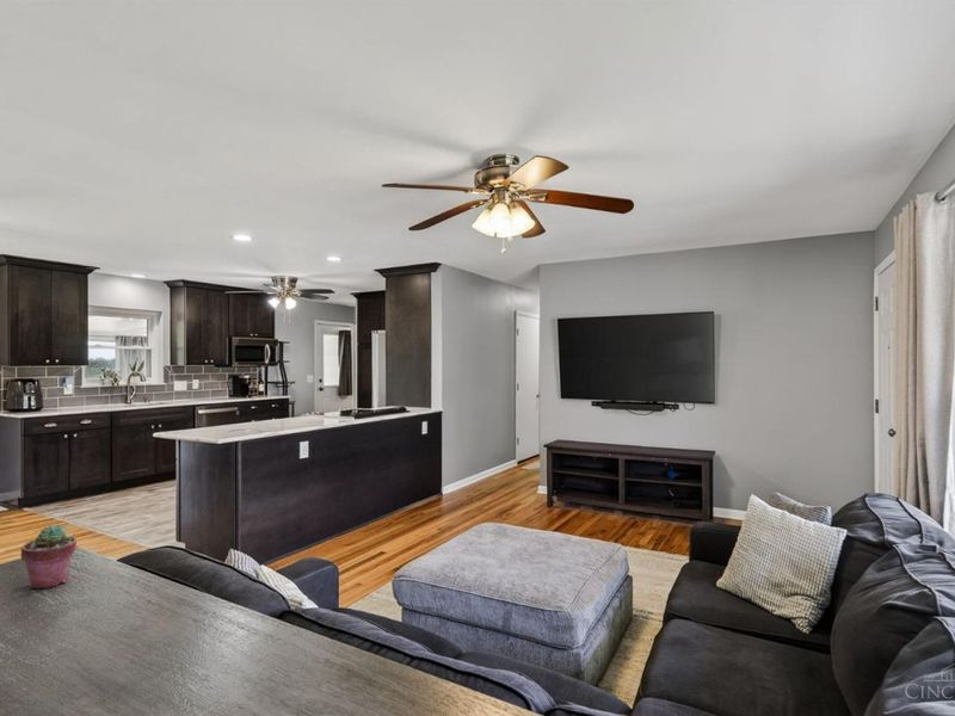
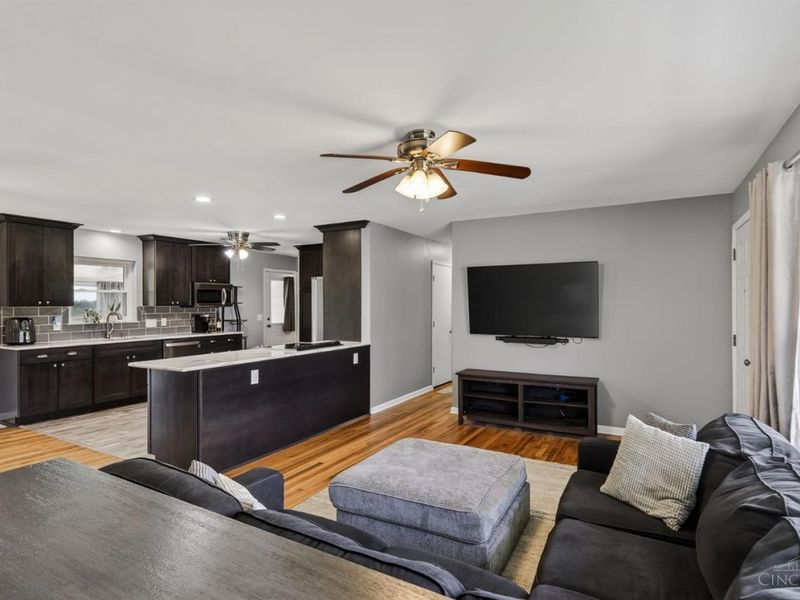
- potted succulent (49, 554)
